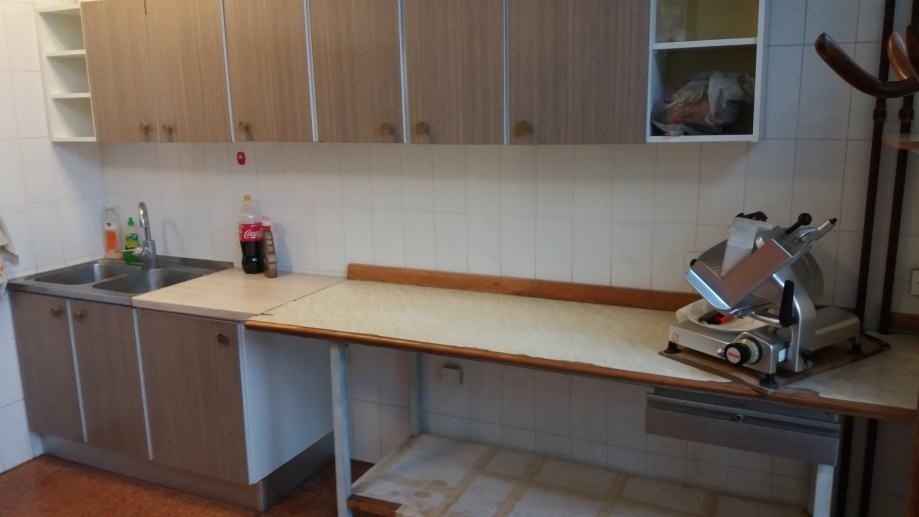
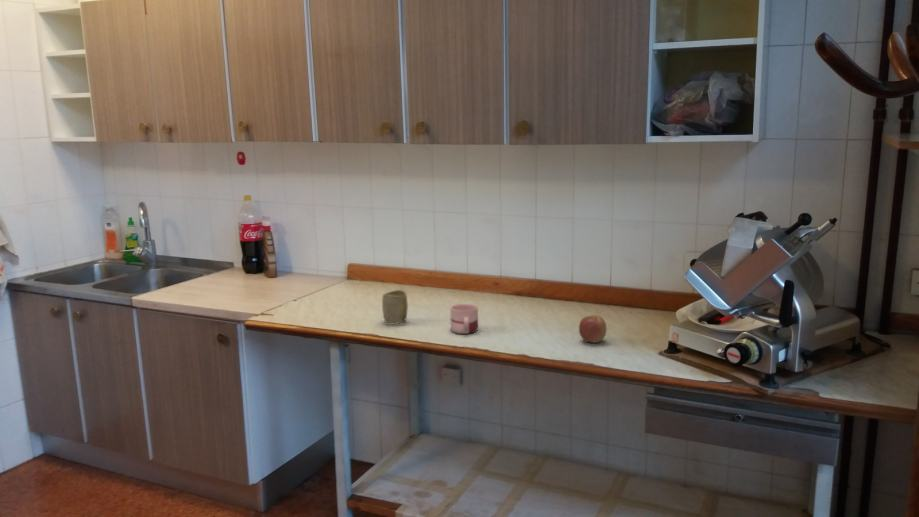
+ cup (395, 307)
+ apple (592, 328)
+ mug (464, 318)
